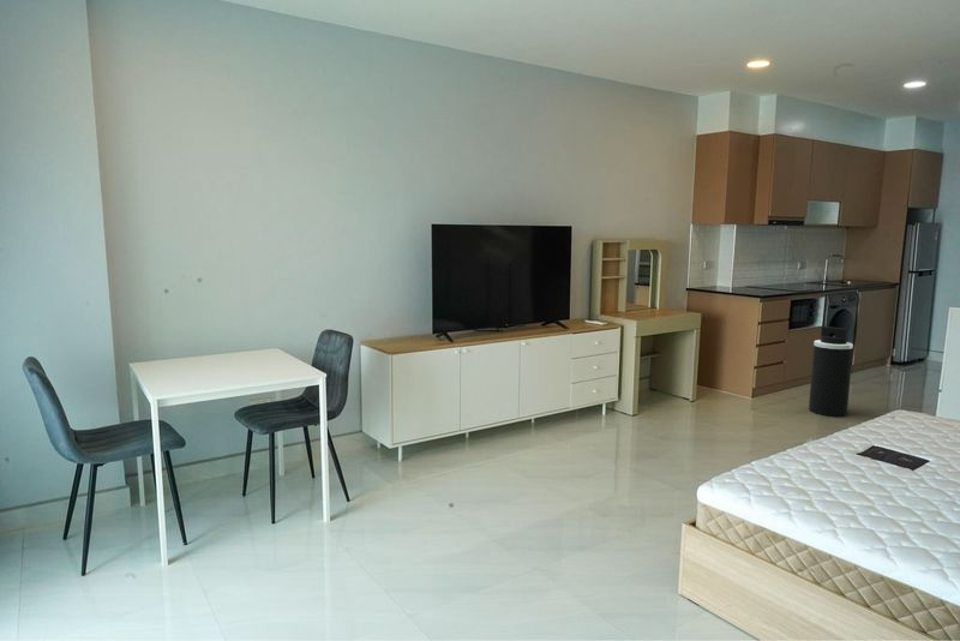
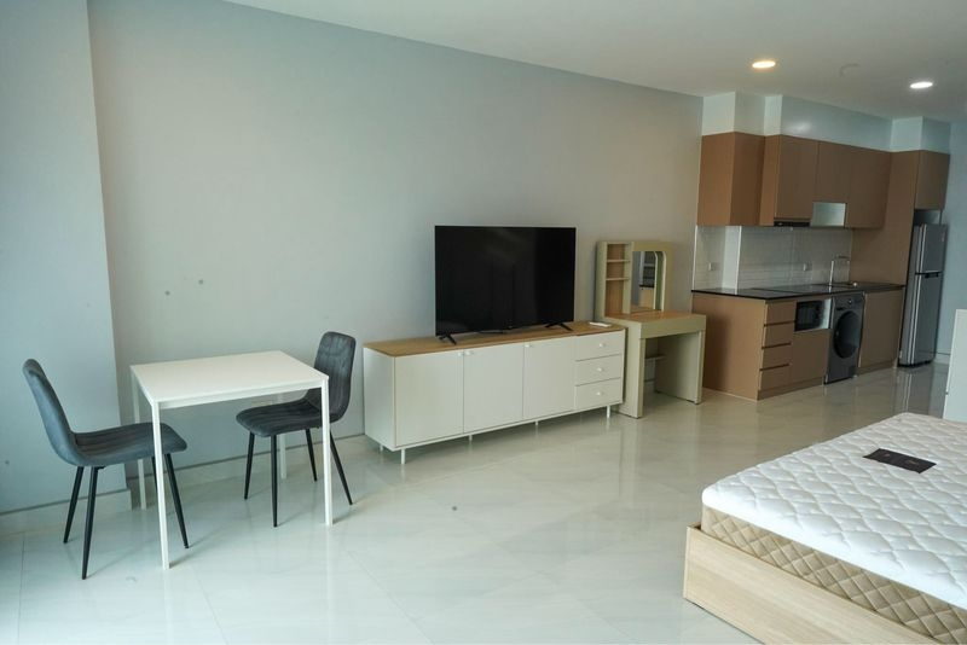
- trash can (830, 370)
